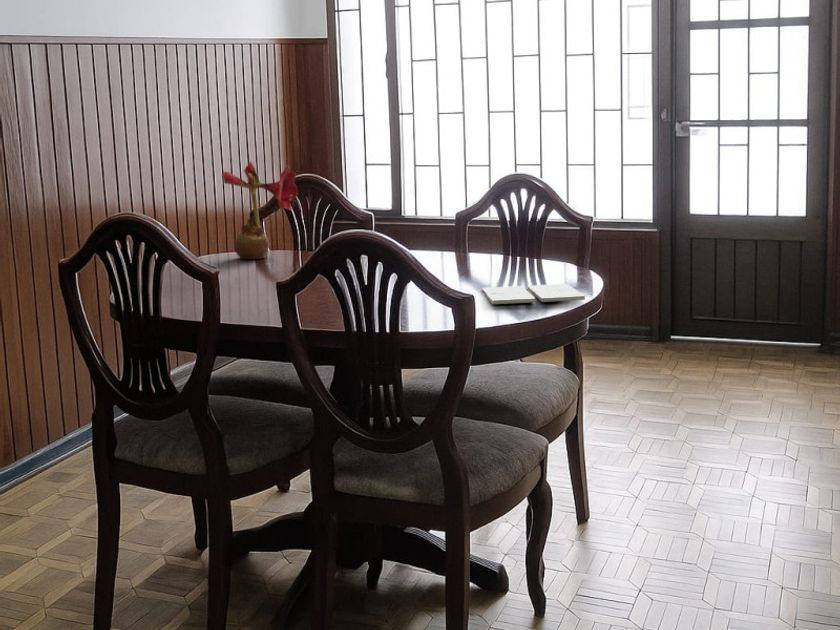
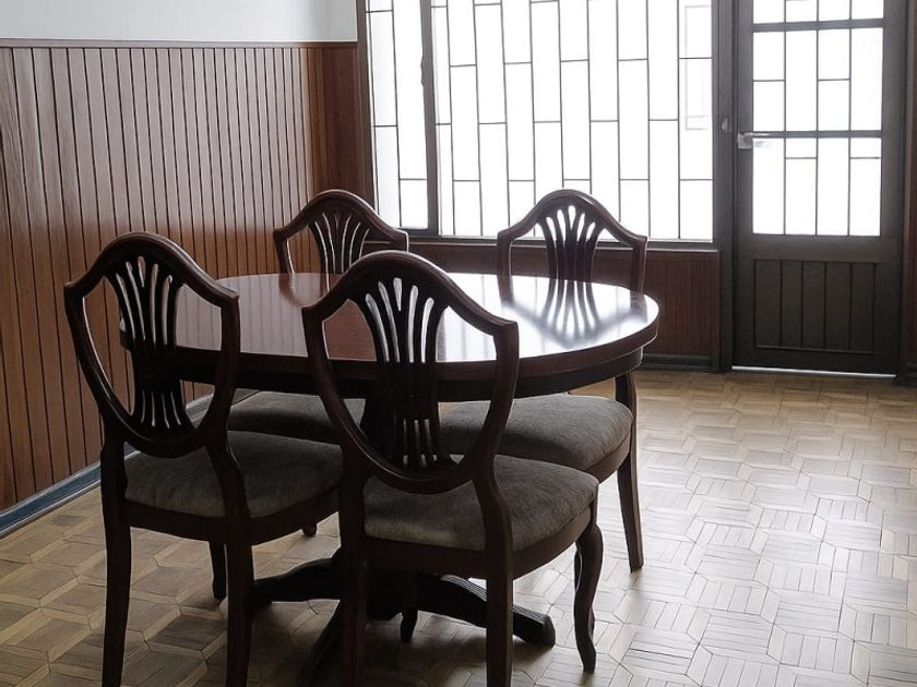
- flower (257, 210)
- drink coaster (531, 292)
